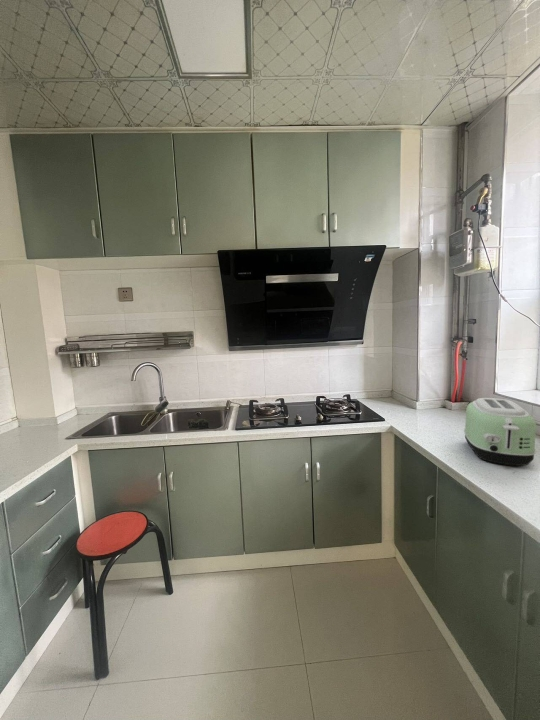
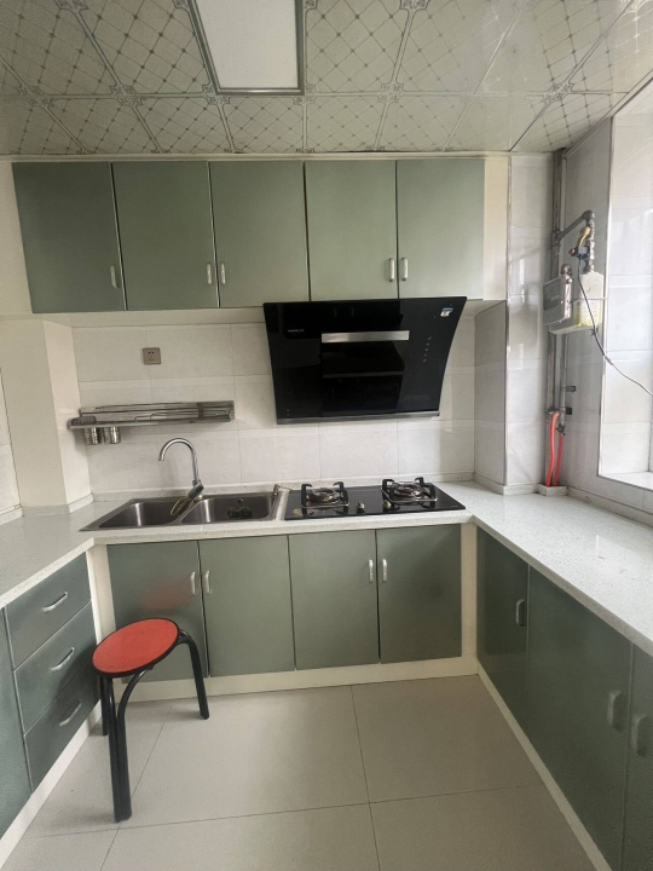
- toaster (498, 429)
